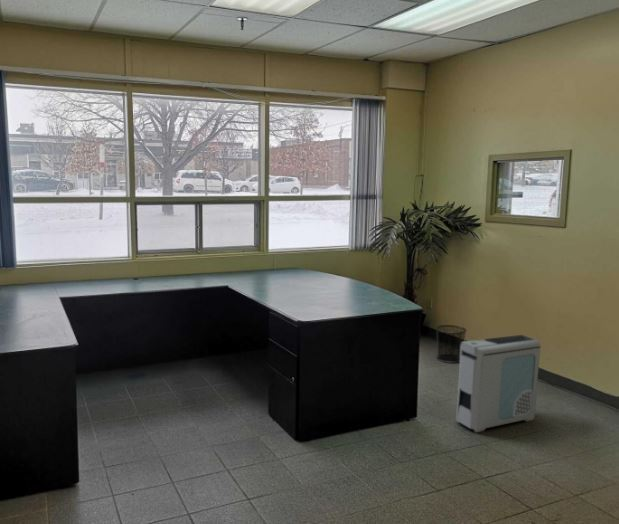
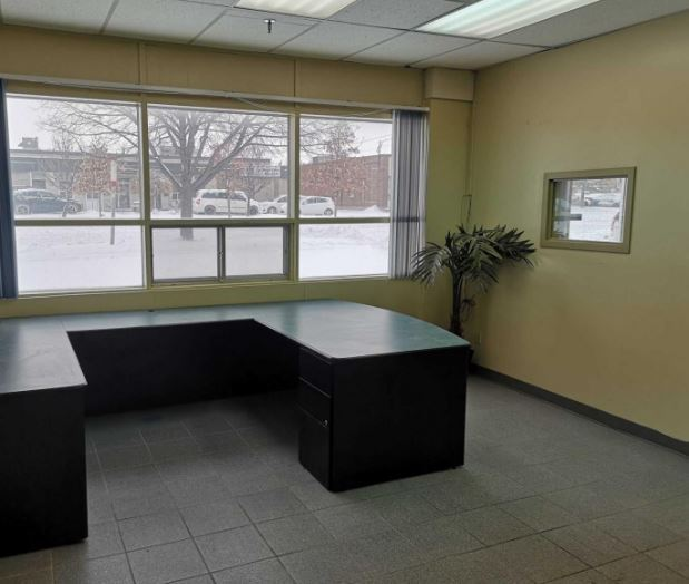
- waste bin (450, 343)
- air purifier (498, 380)
